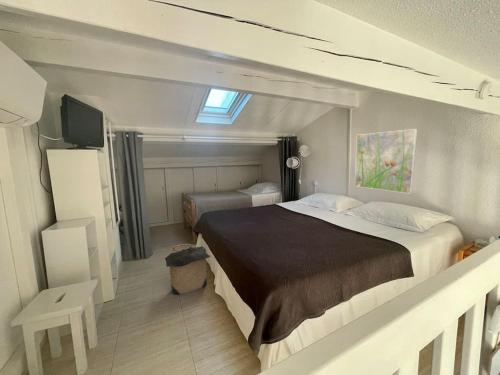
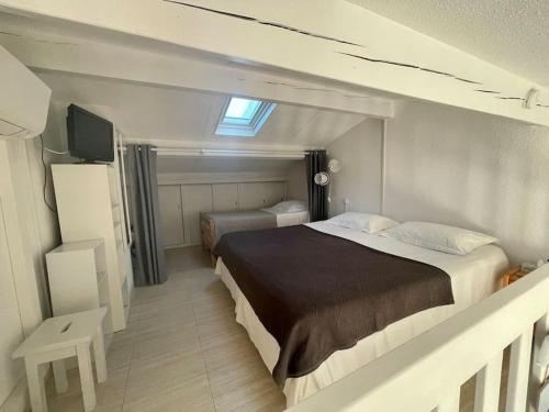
- laundry hamper (188, 263)
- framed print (381, 161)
